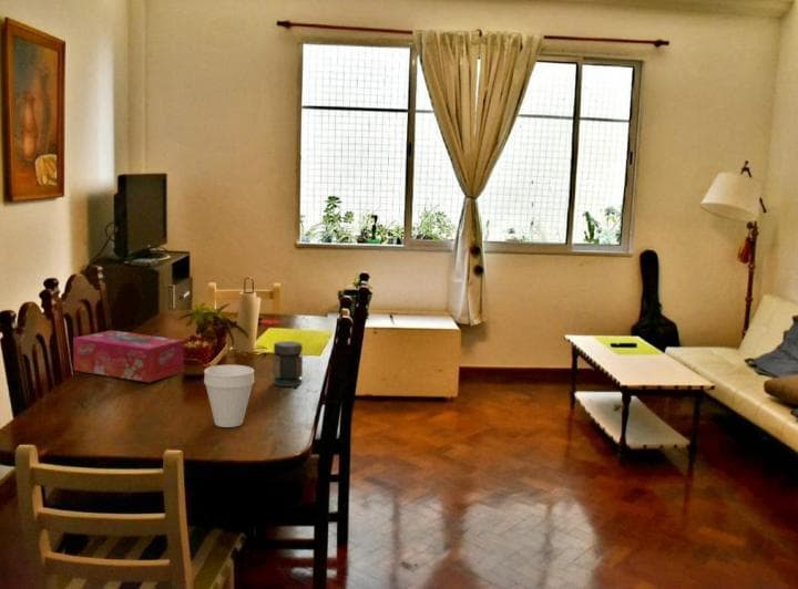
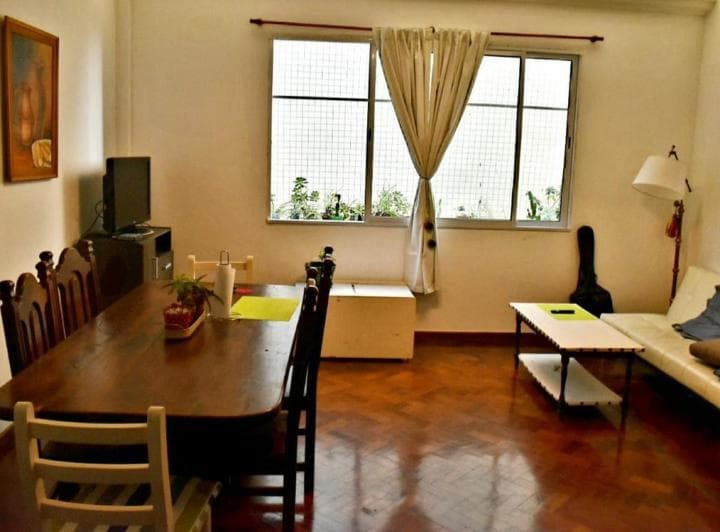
- cup (228, 396)
- tissue box (129, 354)
- jar (287, 363)
